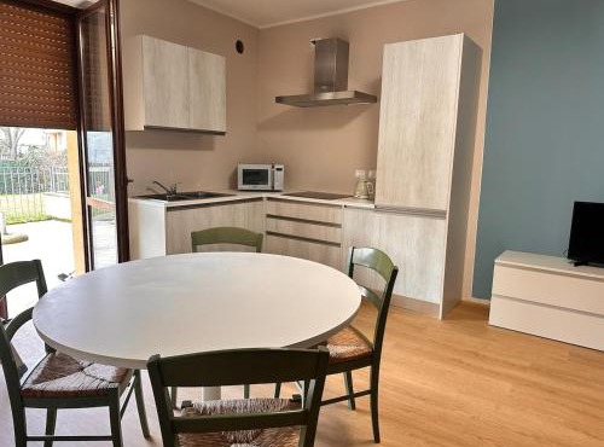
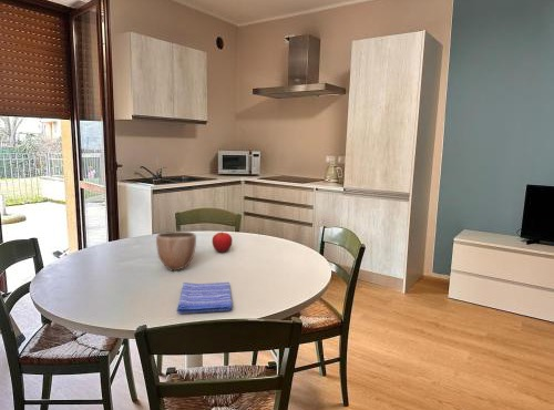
+ fruit (222, 242)
+ dish towel (205, 295)
+ decorative bowl (176, 250)
